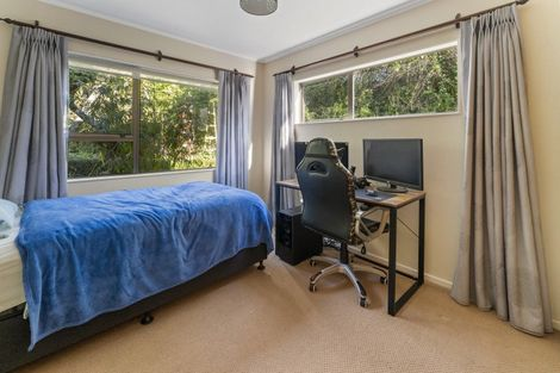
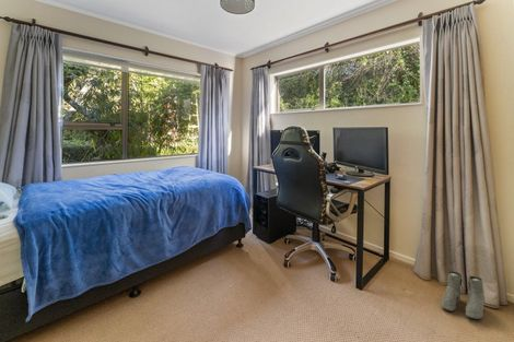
+ boots (459, 293)
